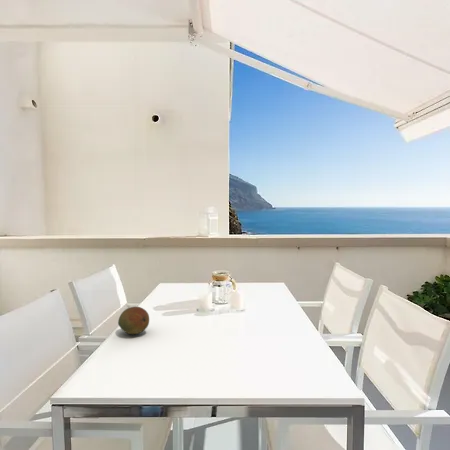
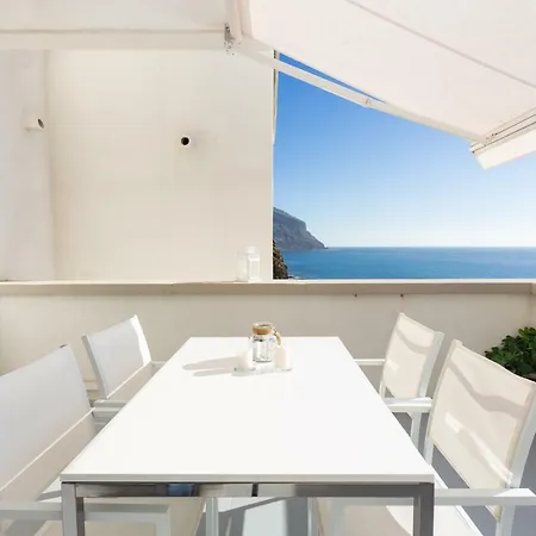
- fruit (132, 320)
